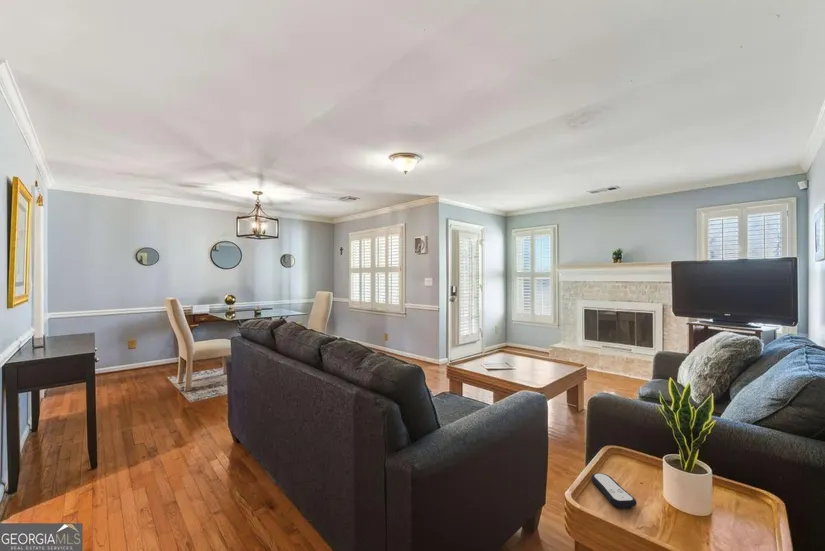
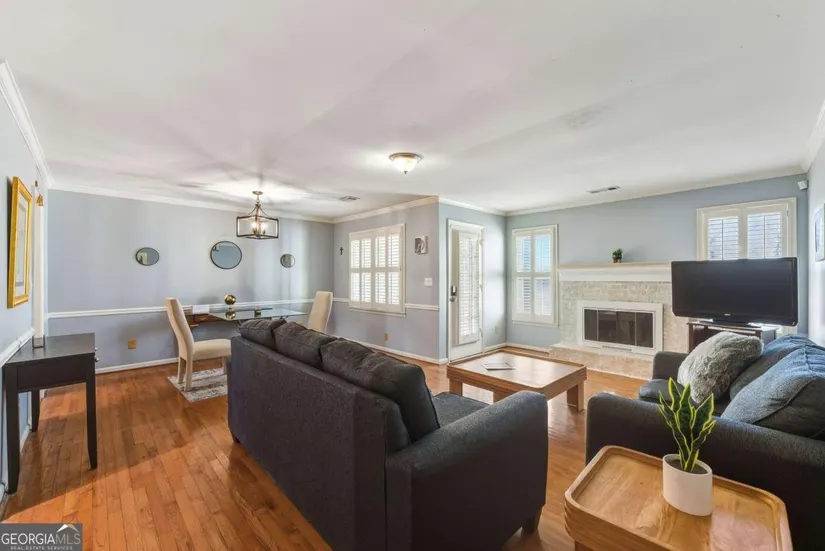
- remote control (611, 489)
